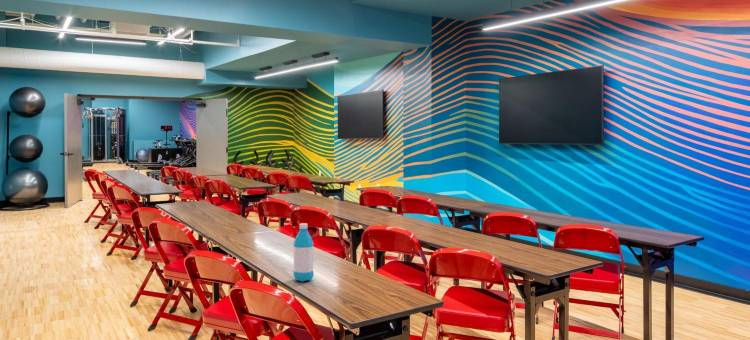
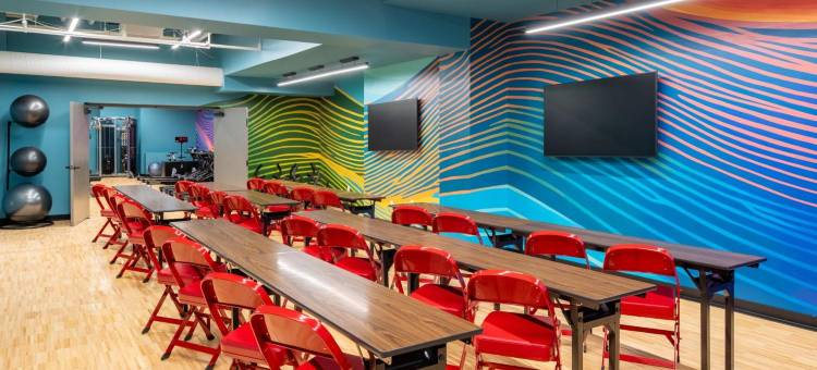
- water bottle (303, 251)
